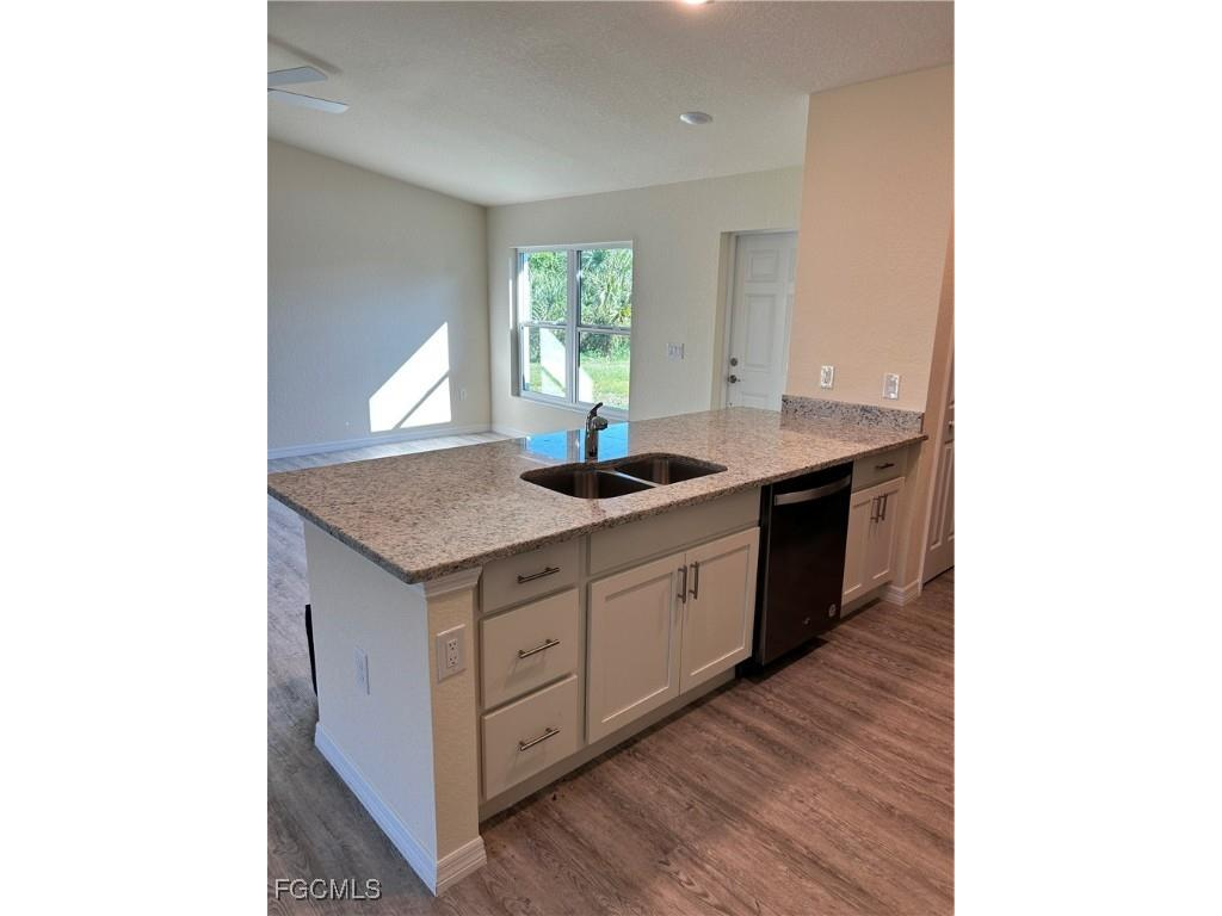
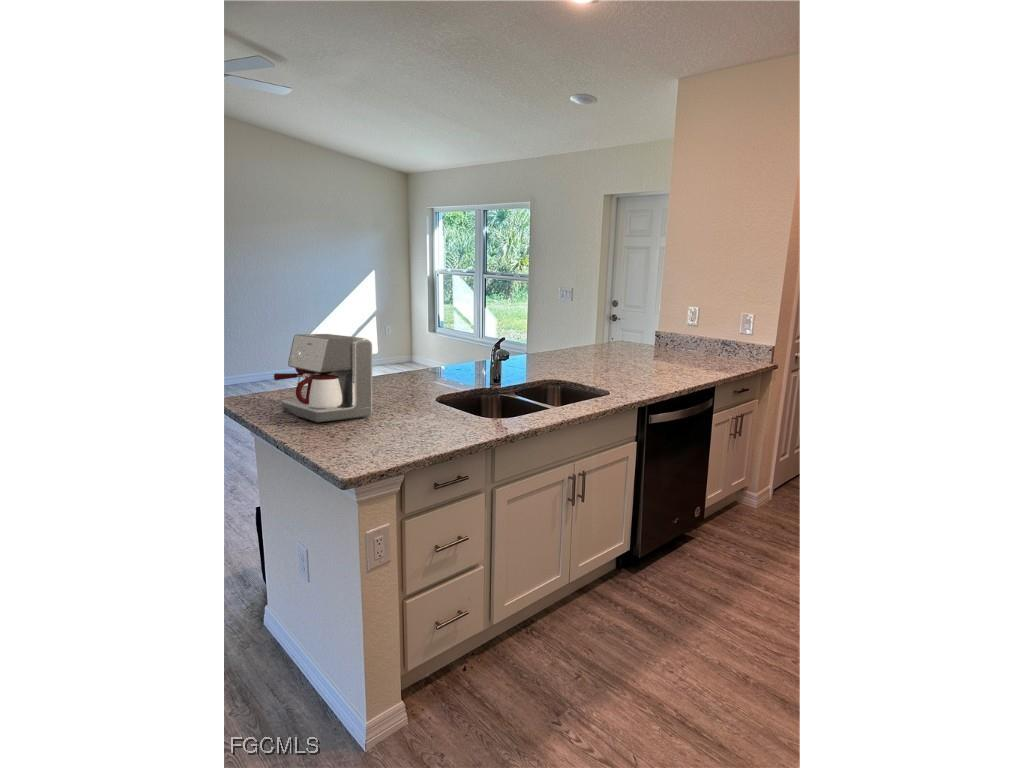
+ coffee maker (327, 375)
